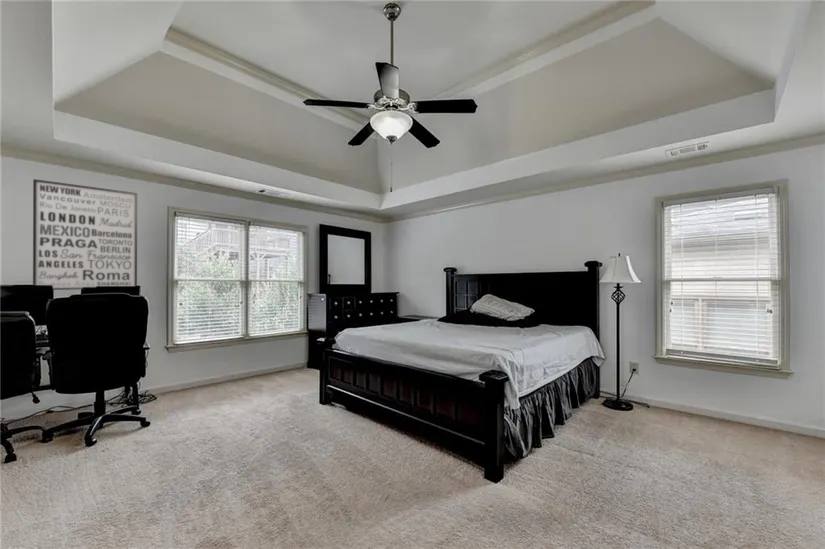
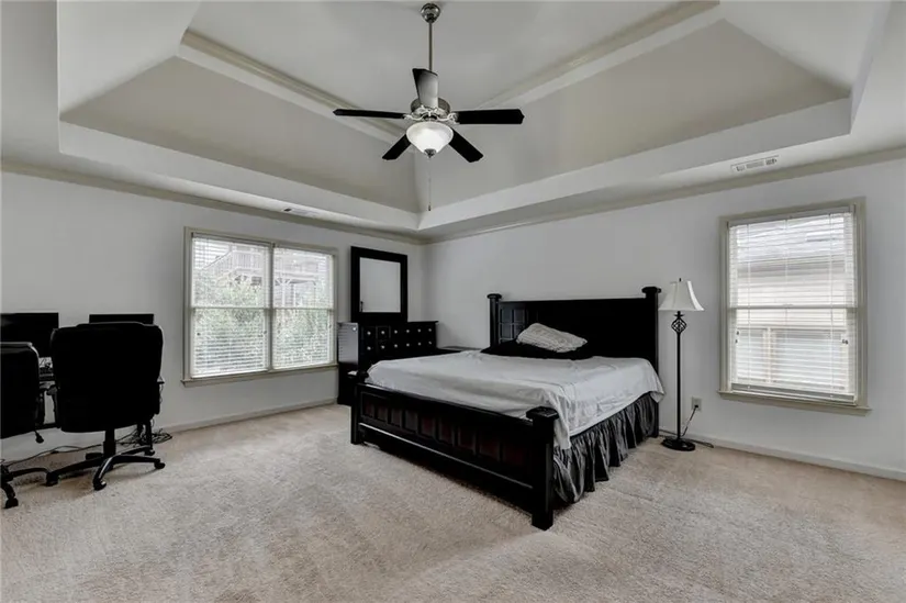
- wall art (88, 237)
